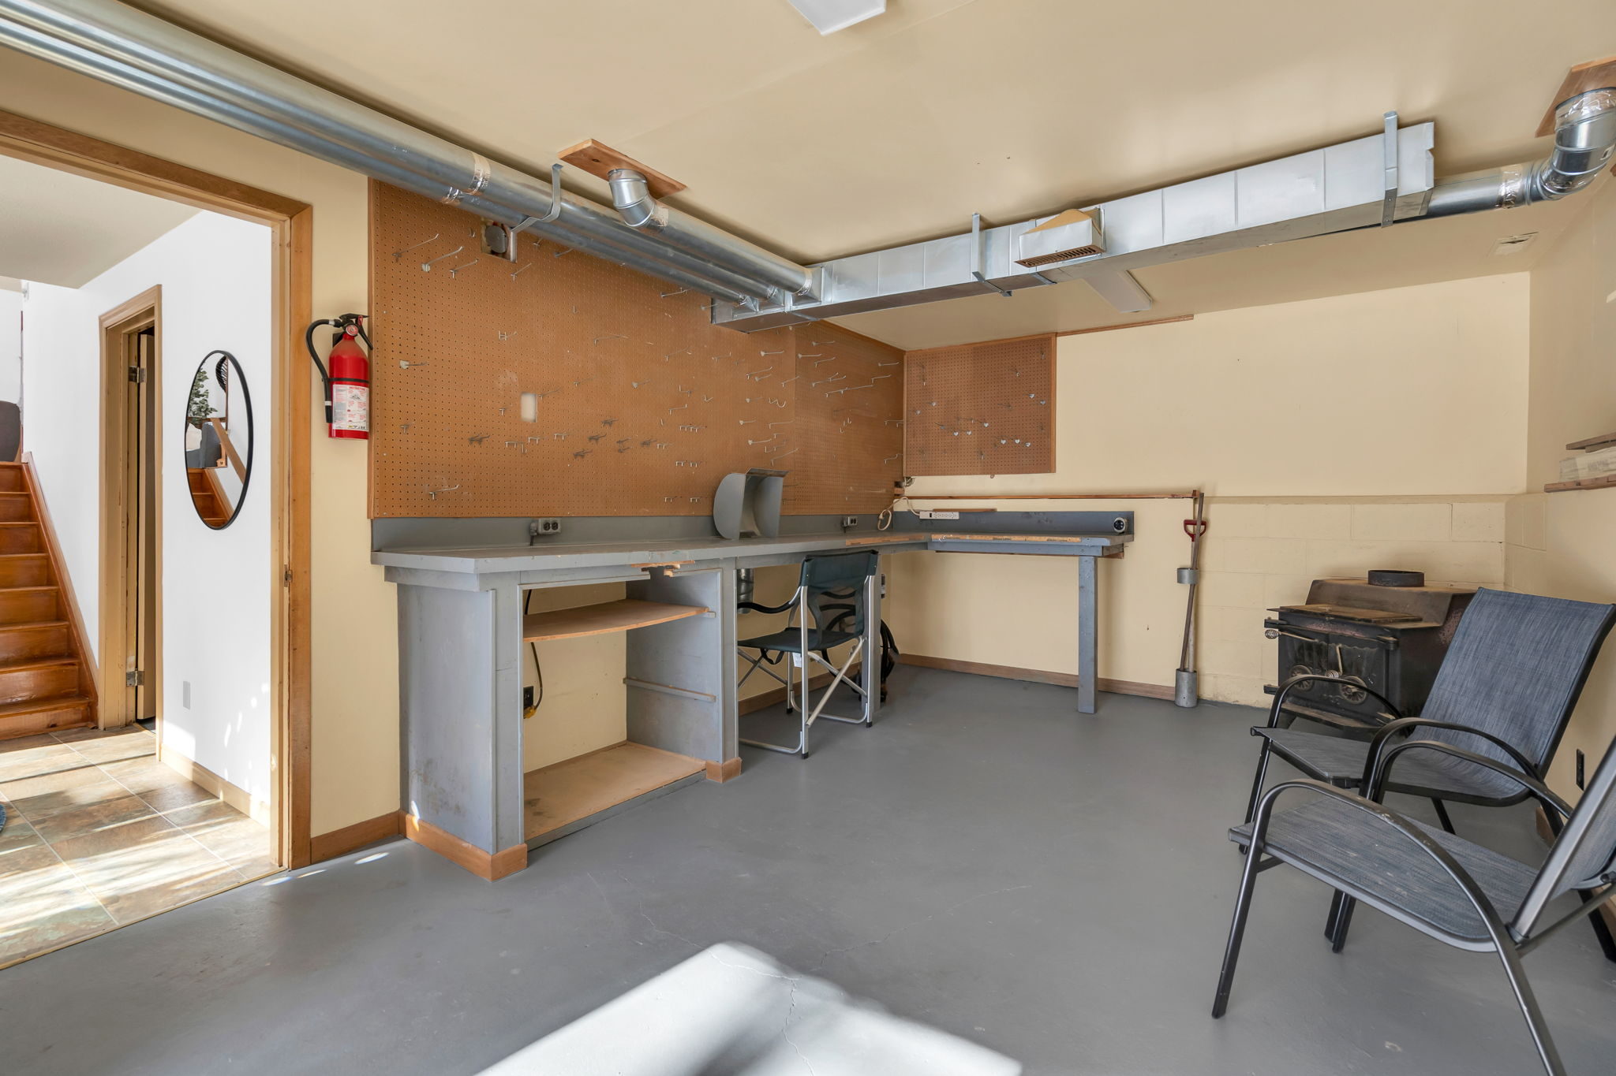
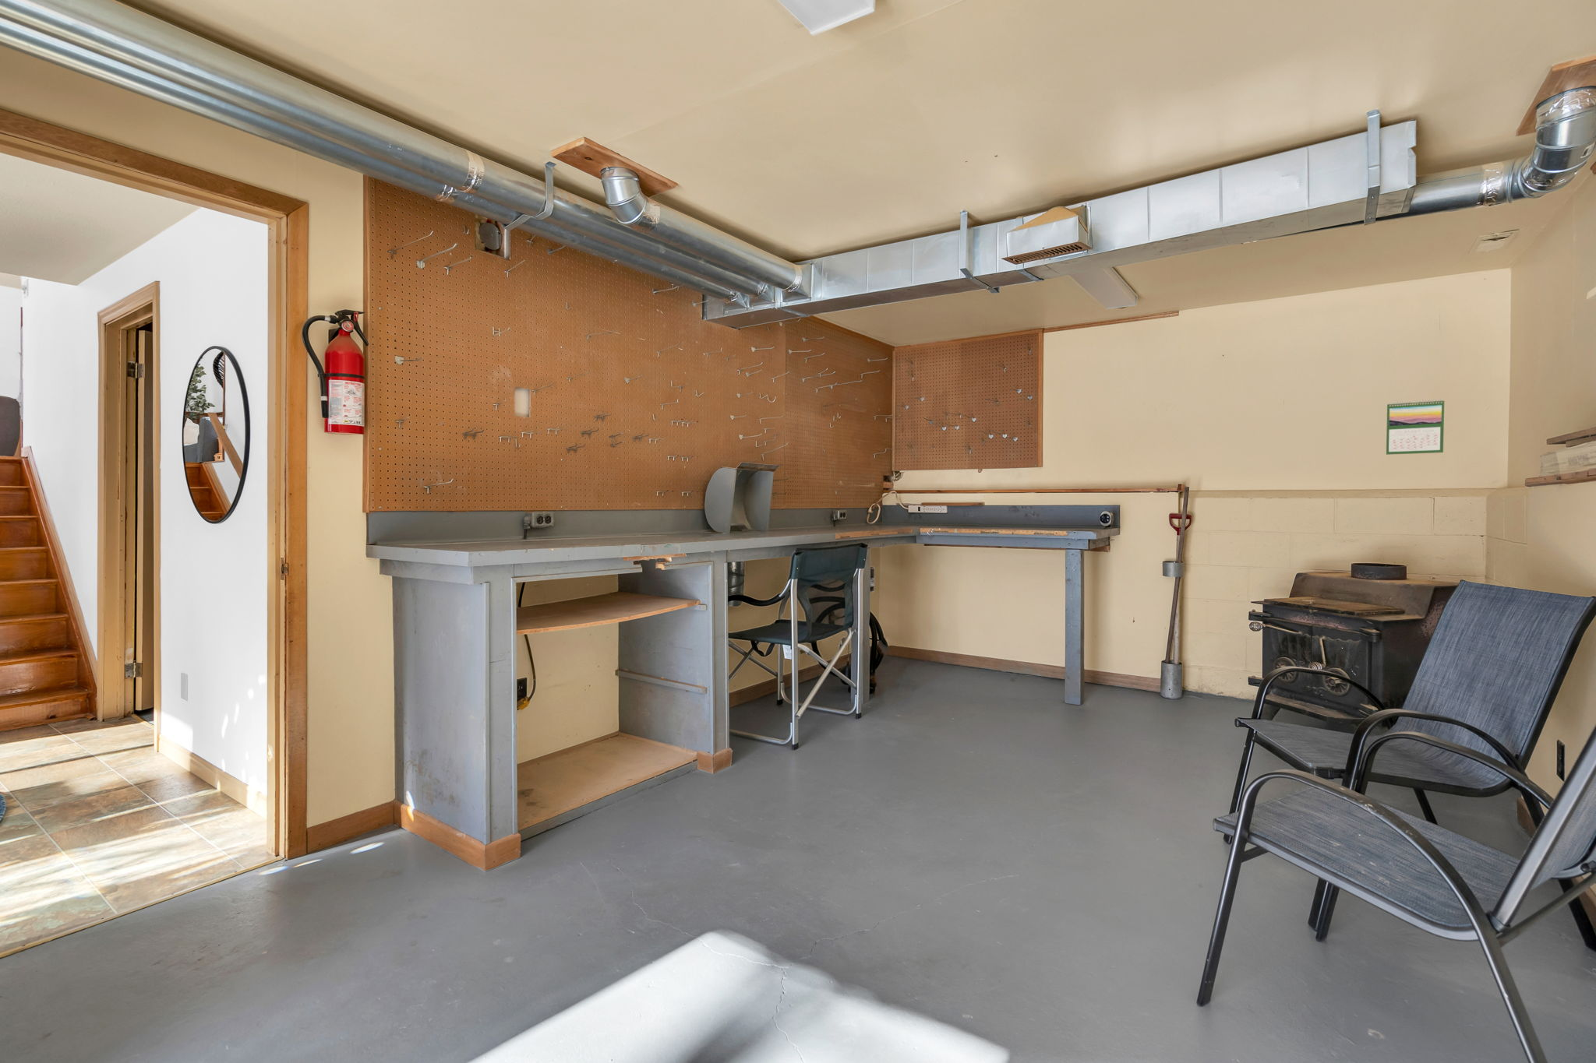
+ calendar (1414, 427)
